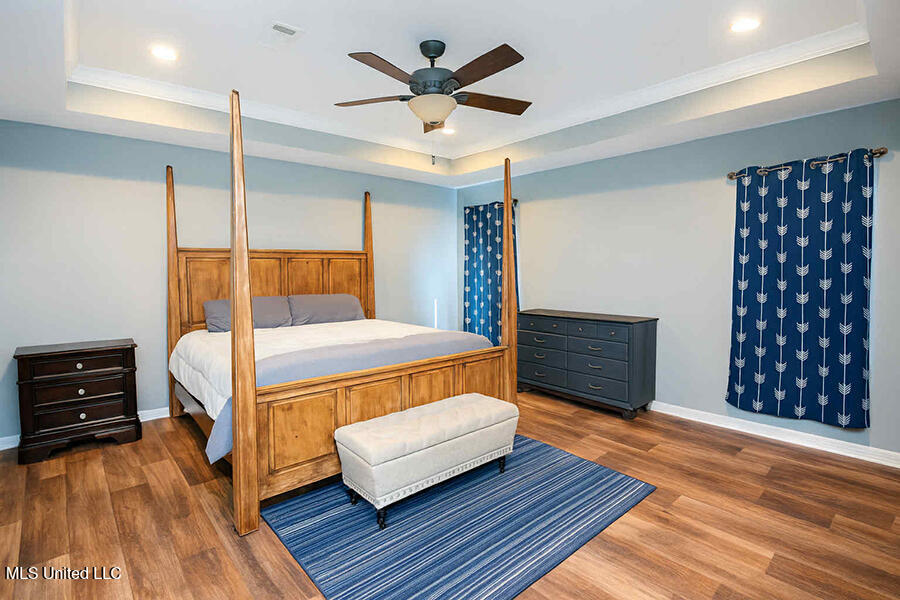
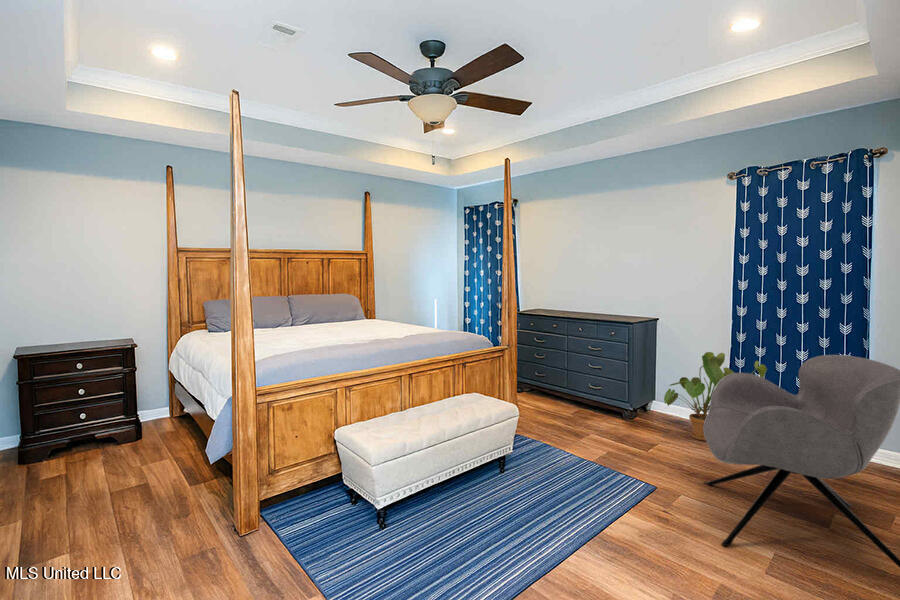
+ house plant (712, 393)
+ armchair (791, 441)
